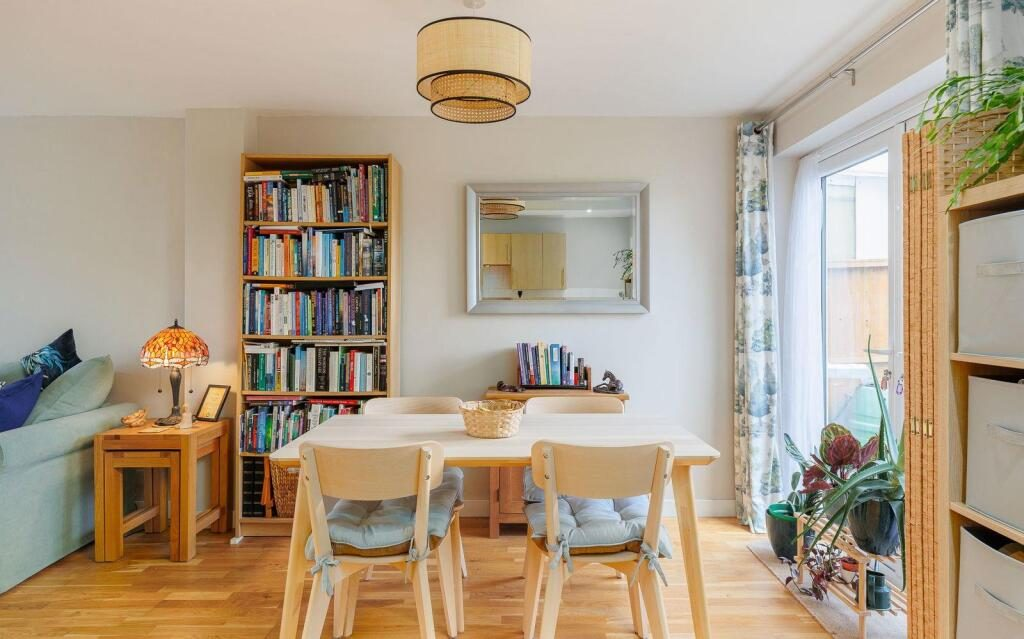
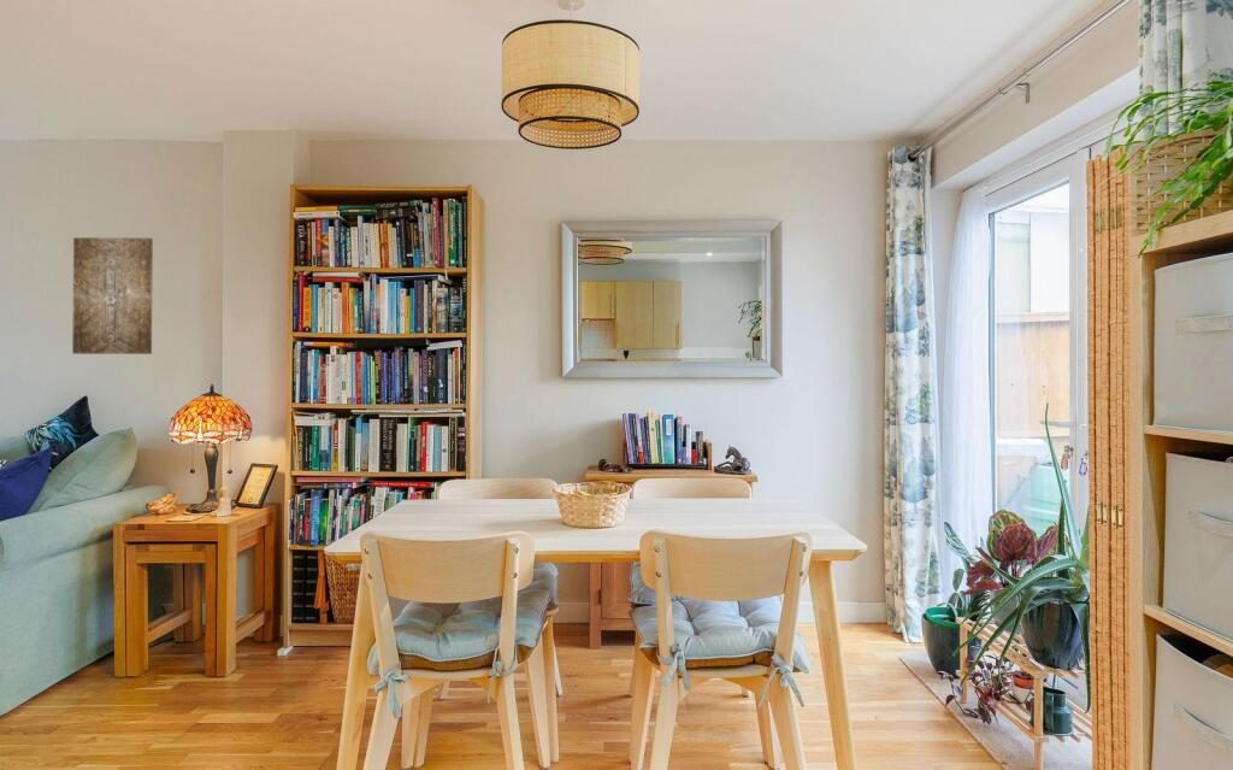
+ wall art (112, 295)
